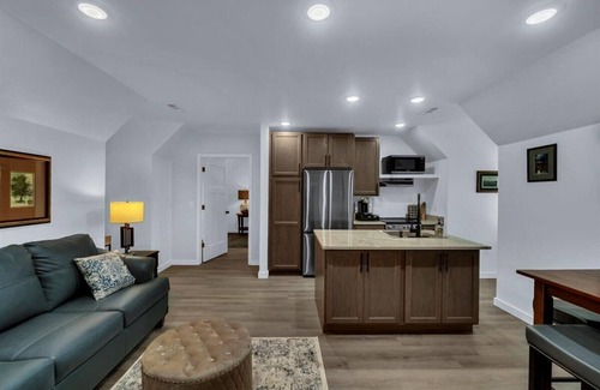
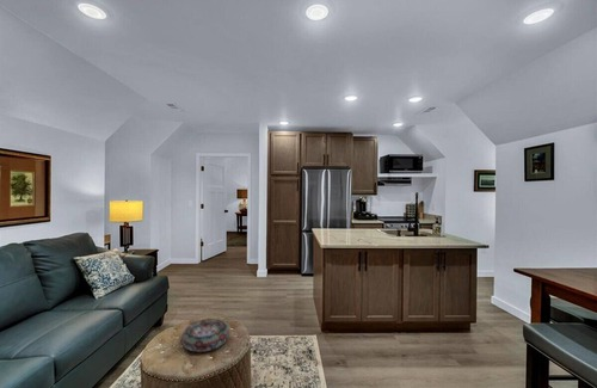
+ decorative bowl (205, 334)
